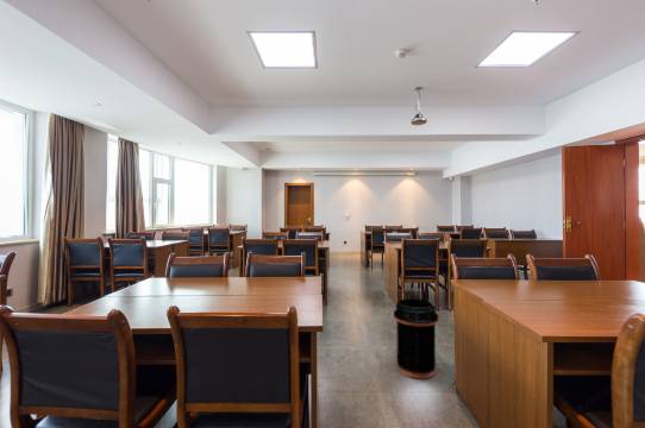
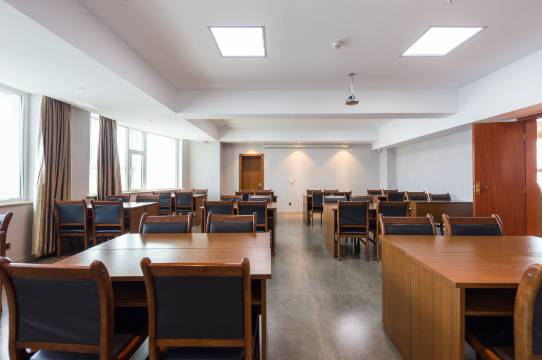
- trash can (415, 335)
